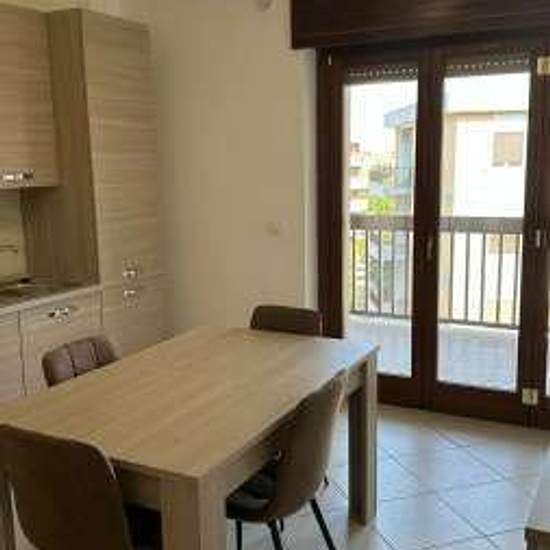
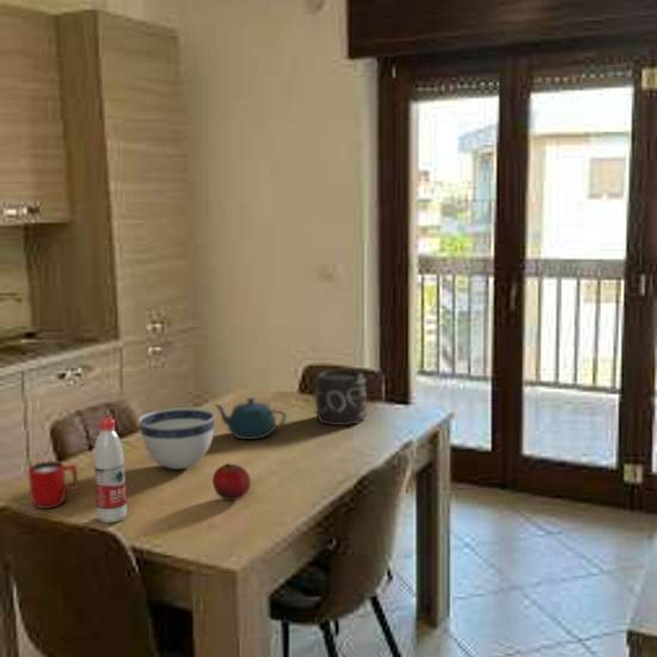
+ mug (54, 484)
+ water bottle (109, 469)
+ fruit (231, 480)
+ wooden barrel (342, 397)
+ teapot (248, 416)
+ bowl (178, 442)
